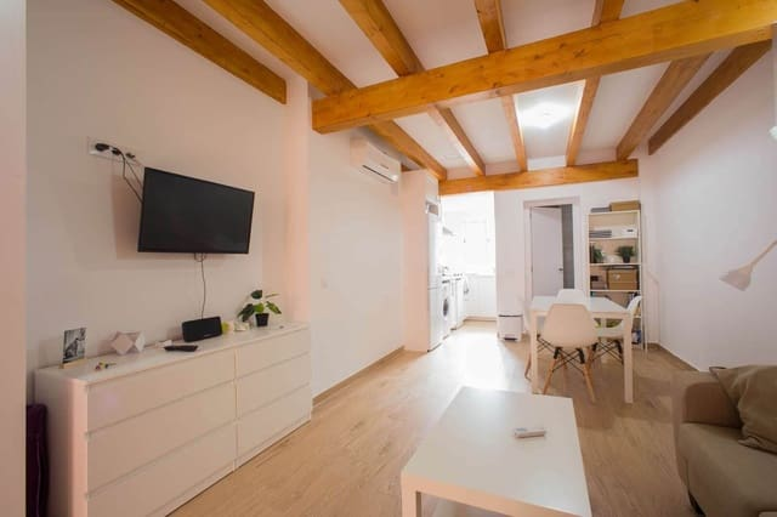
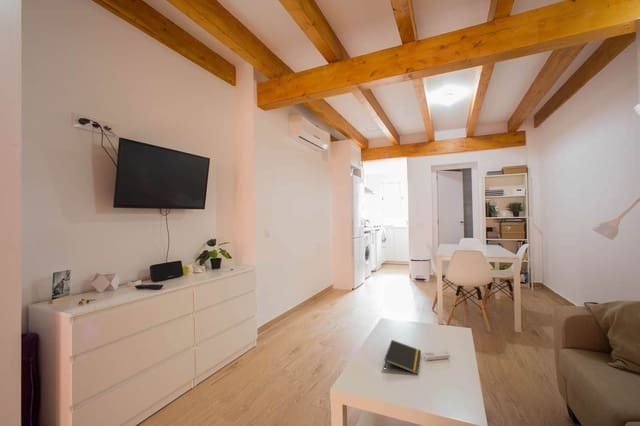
+ notepad (403, 355)
